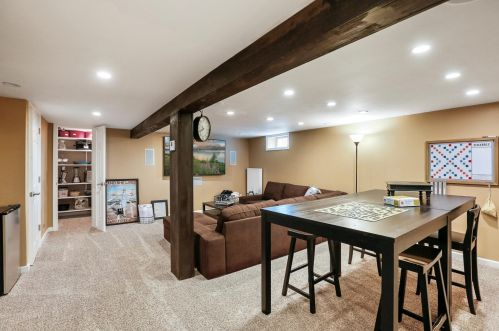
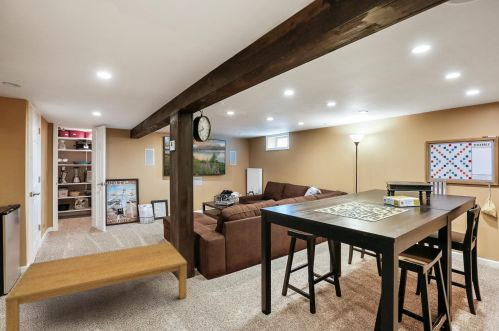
+ coffee table (109, 280)
